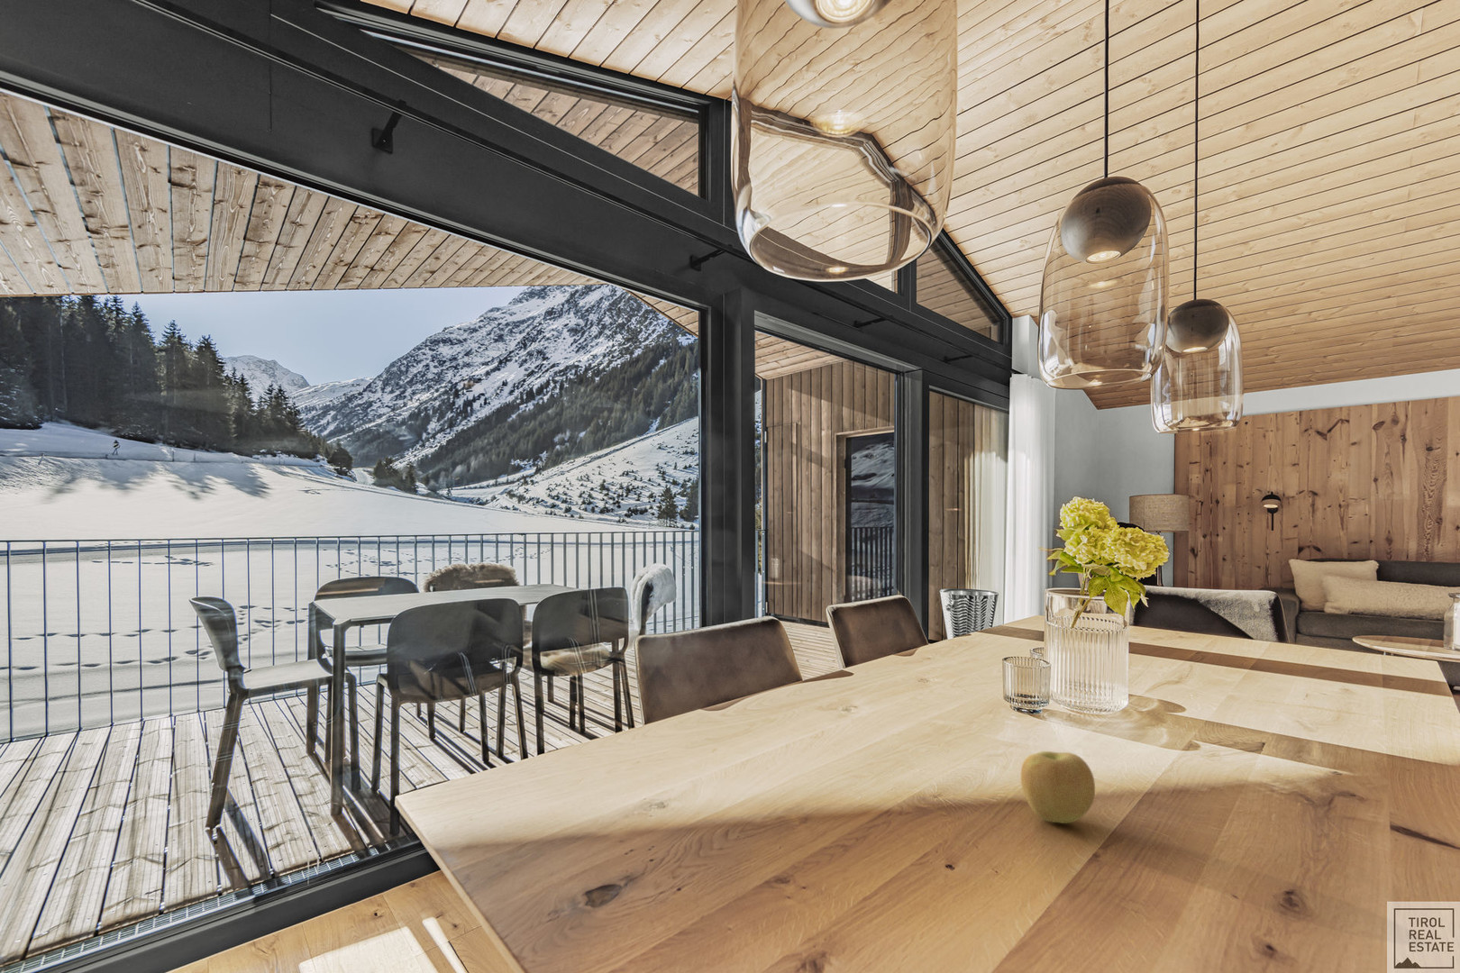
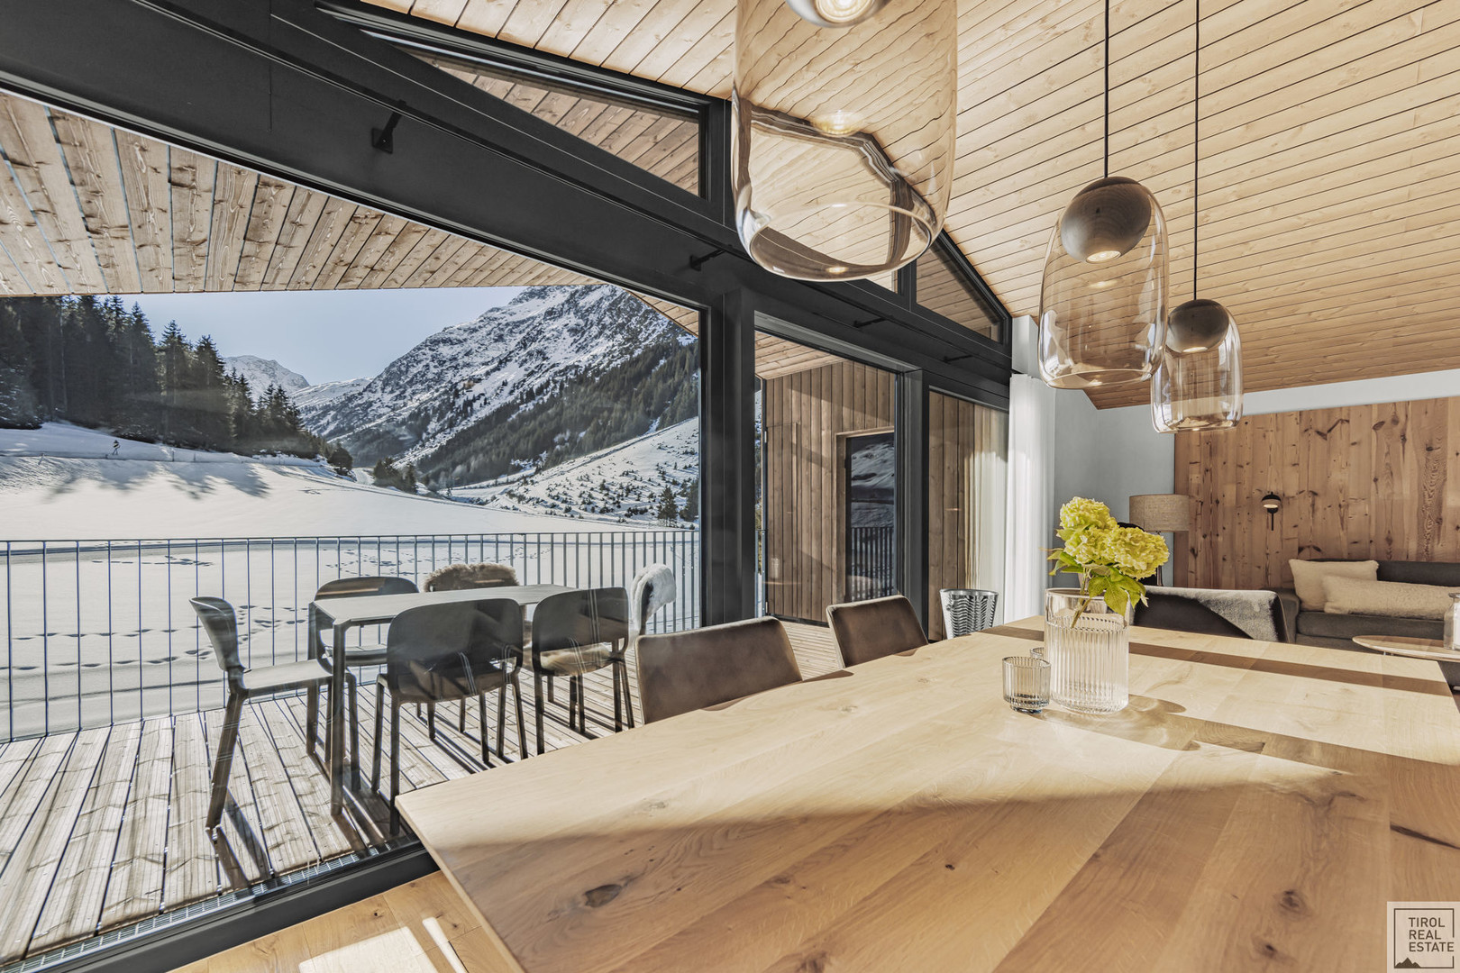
- apple (1055, 785)
